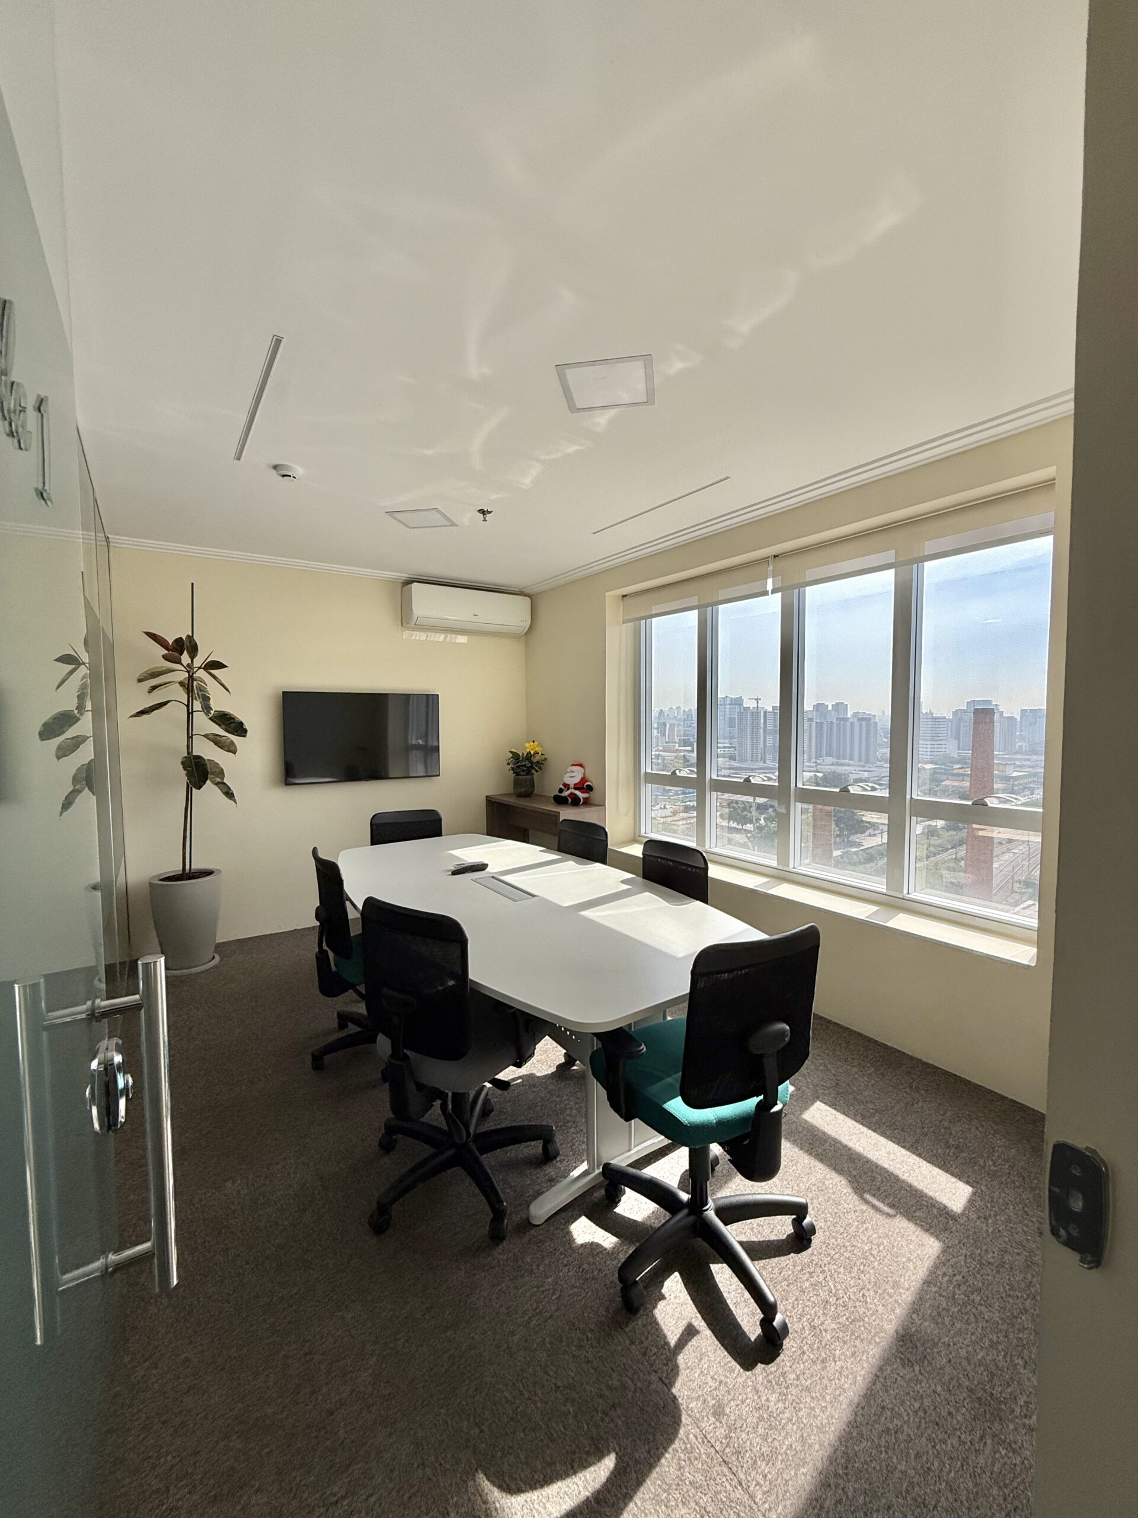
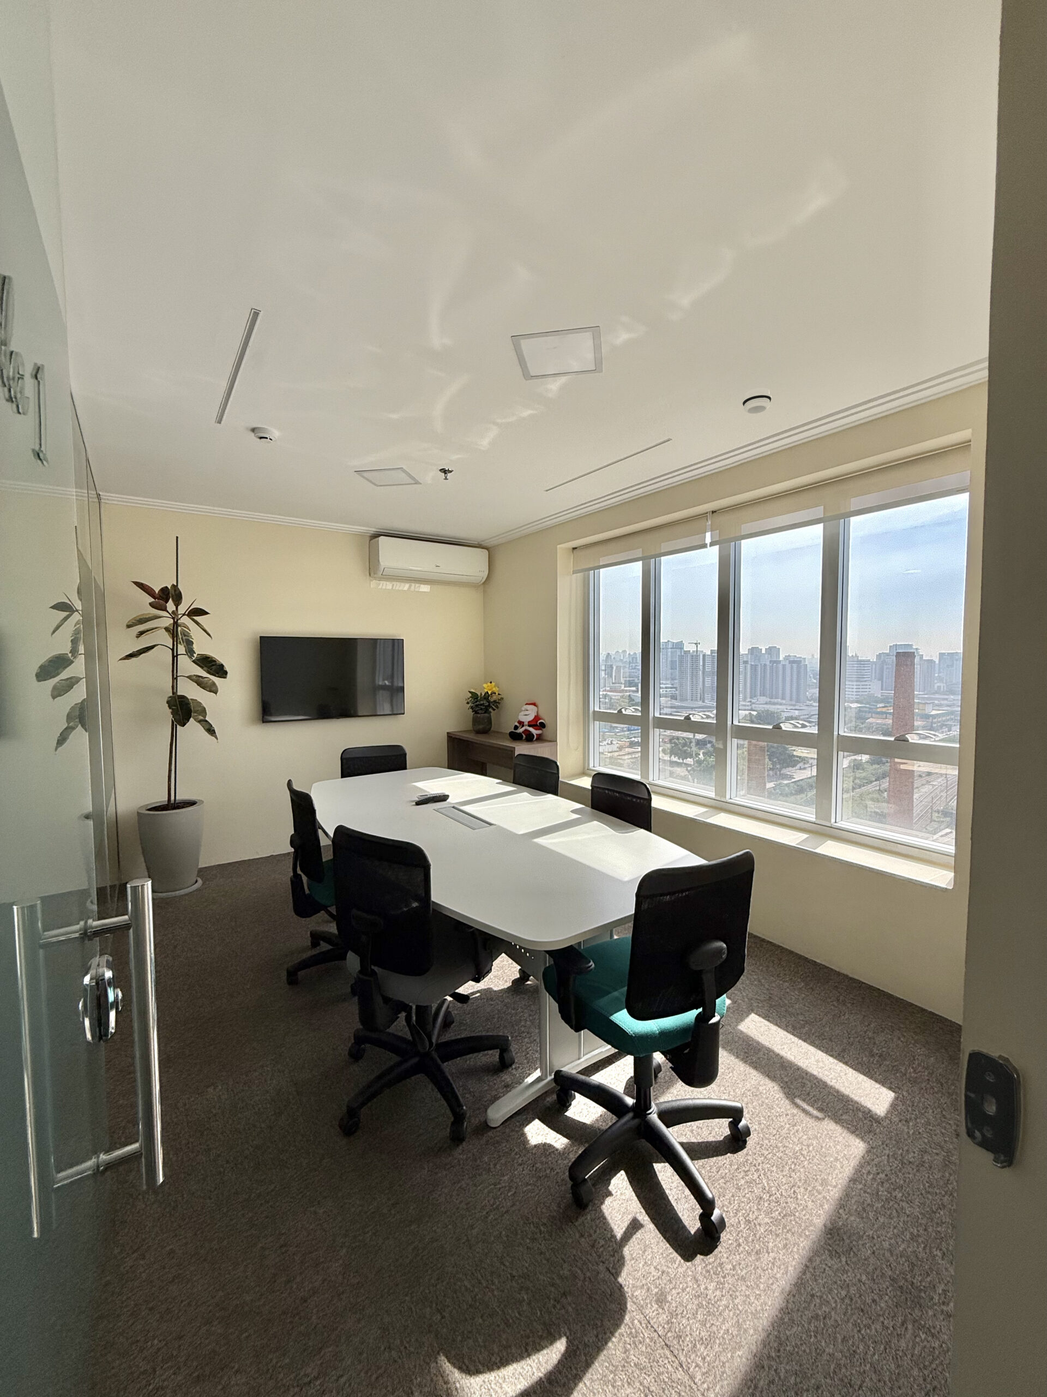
+ smoke detector (757, 402)
